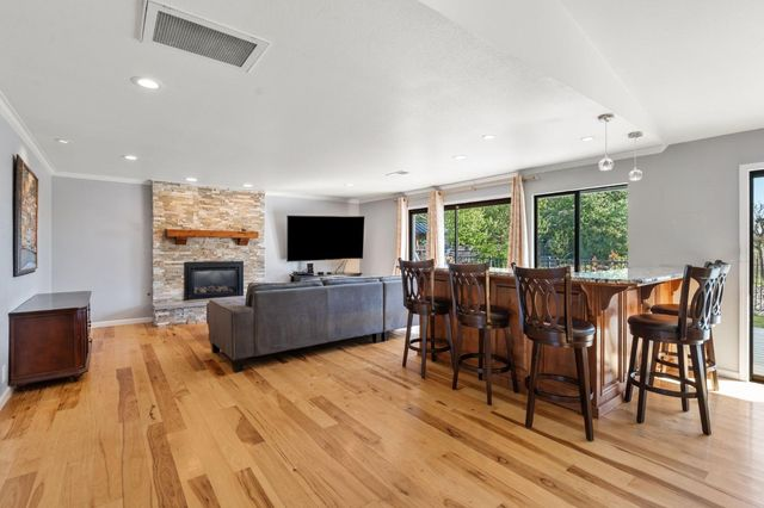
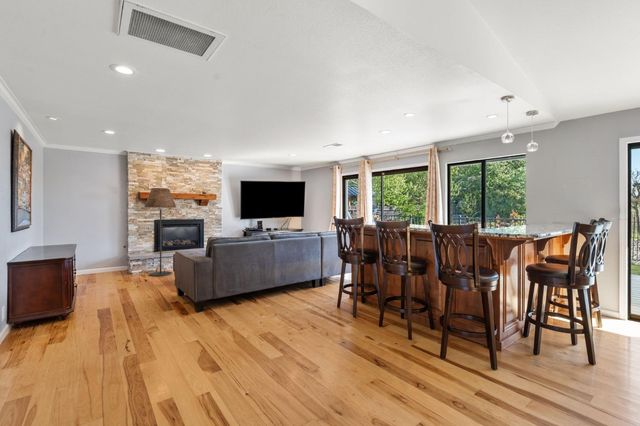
+ floor lamp (160, 231)
